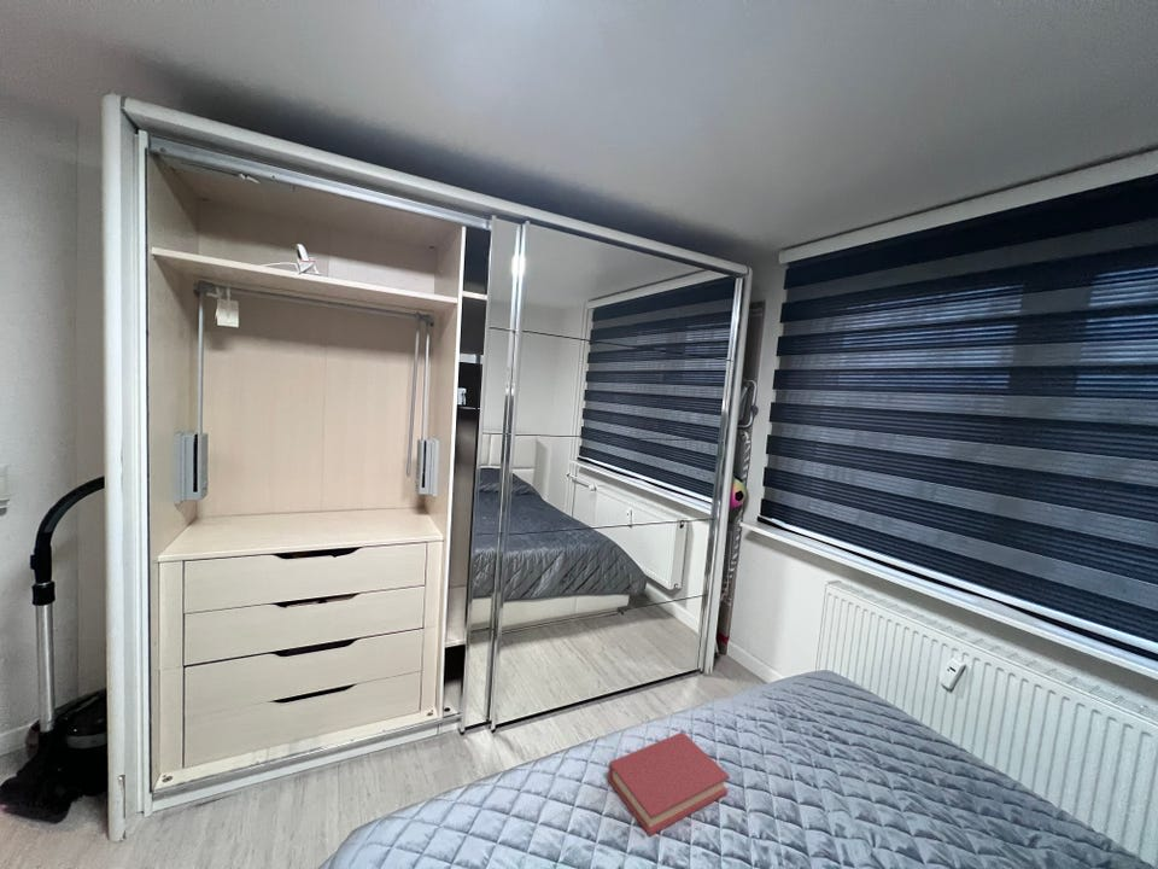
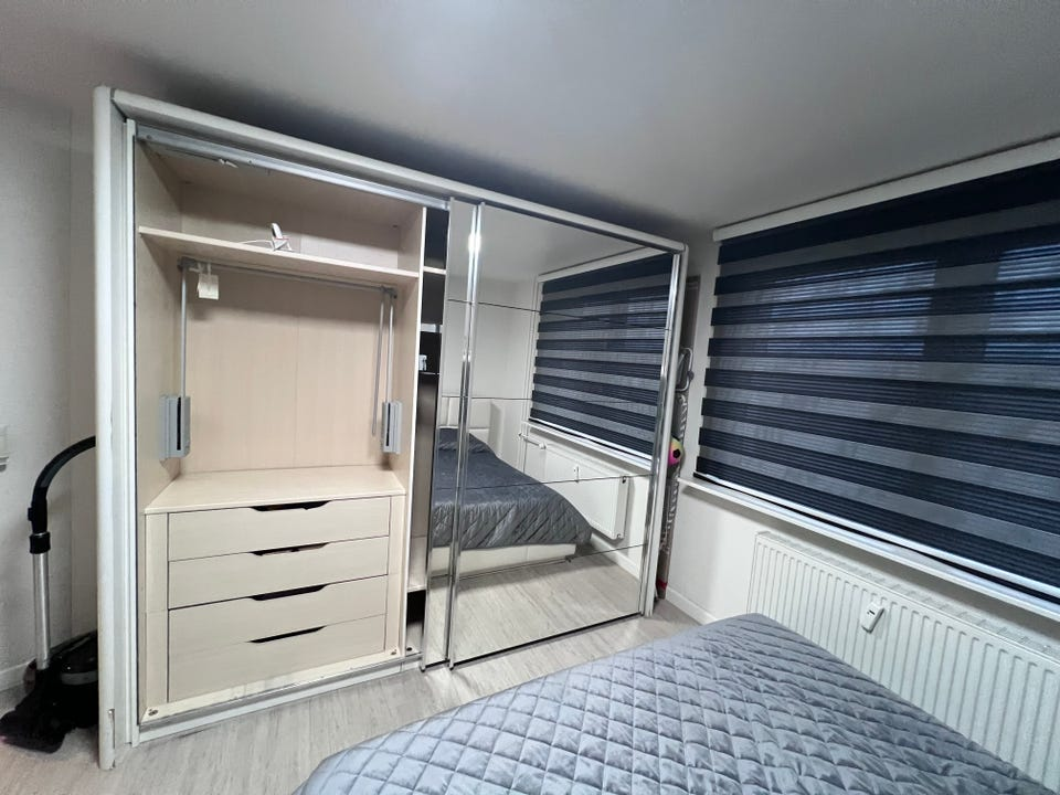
- book (667, 777)
